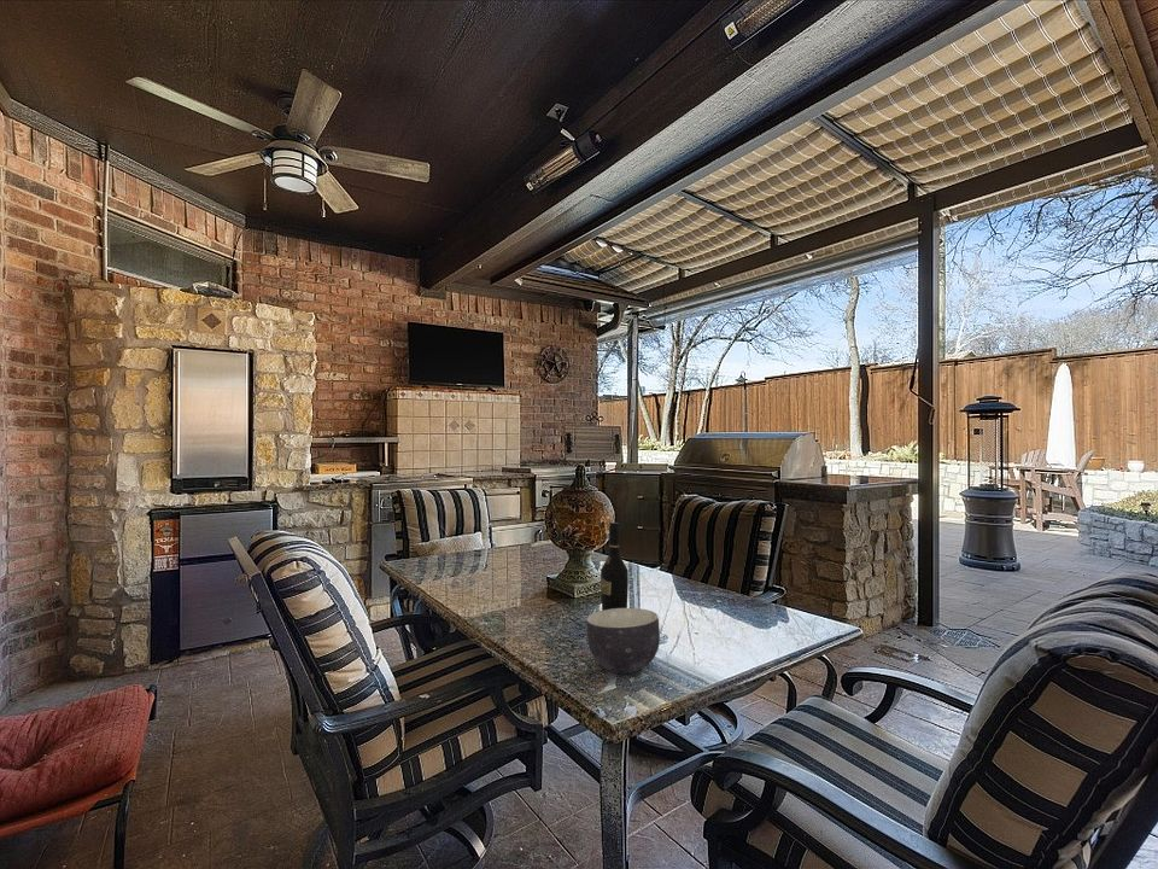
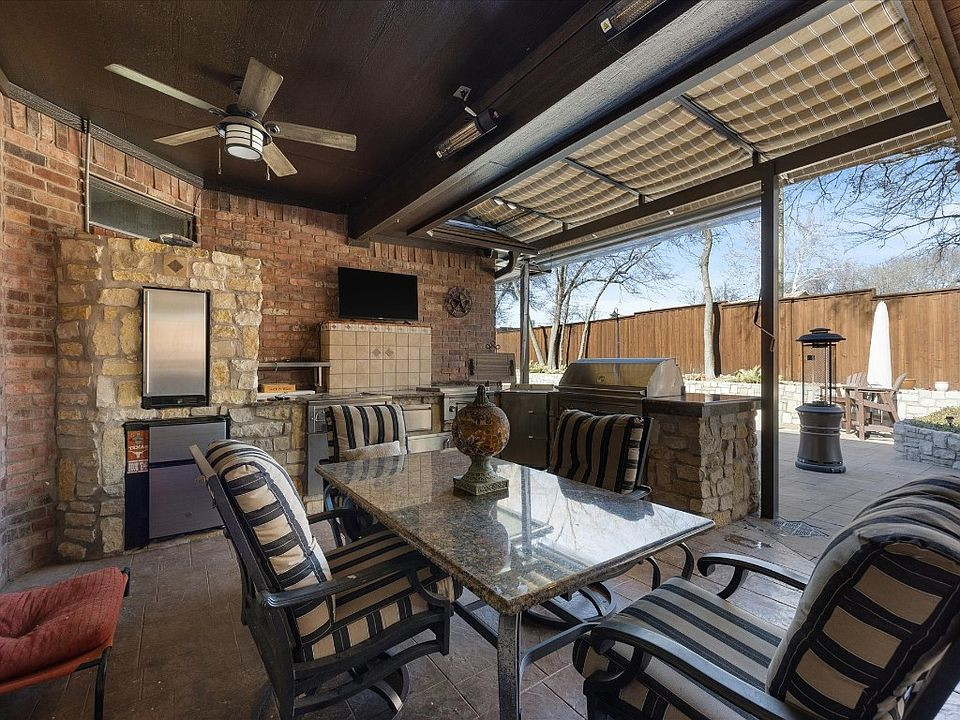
- bowl (622, 640)
- wine bottle (614, 571)
